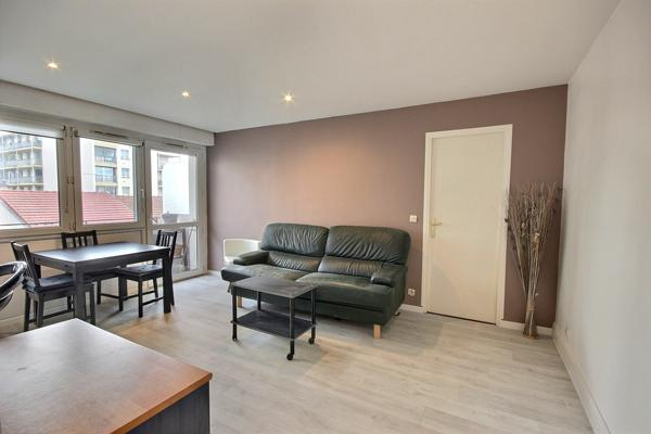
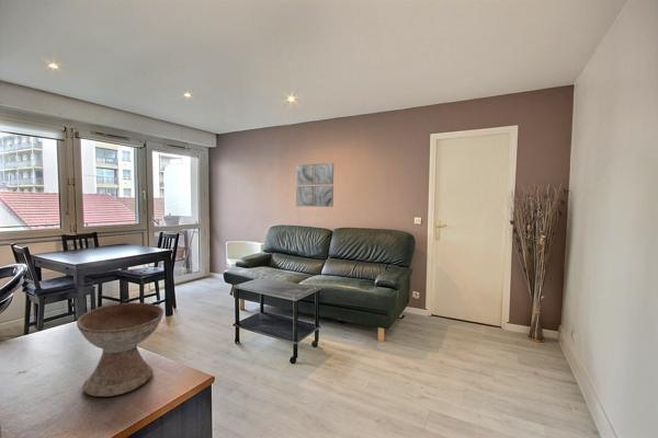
+ ceramic bowl (123, 345)
+ wall art (314, 184)
